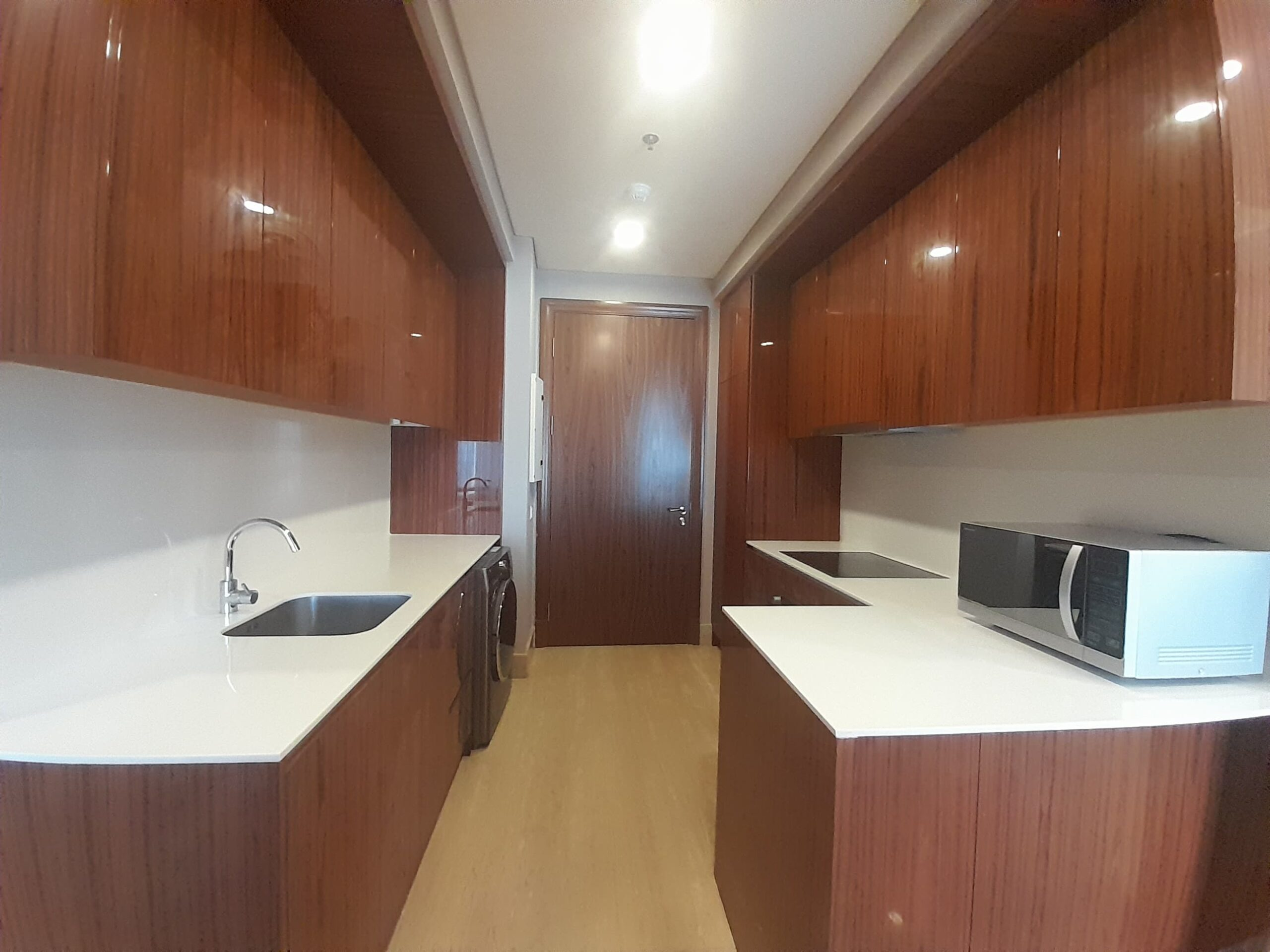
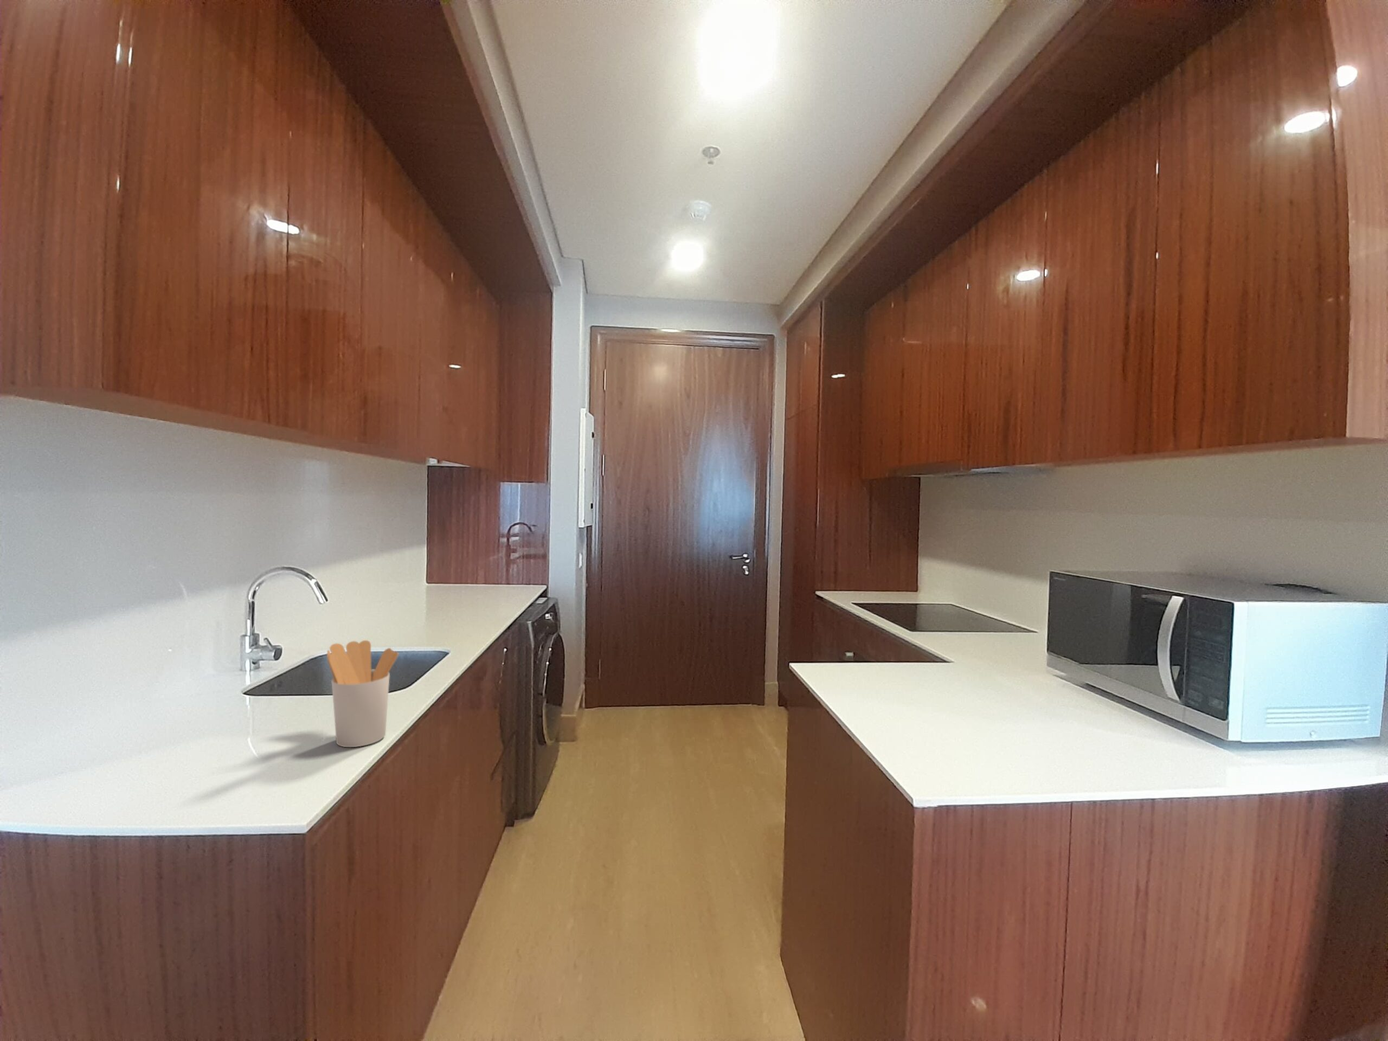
+ utensil holder (357, 689)
